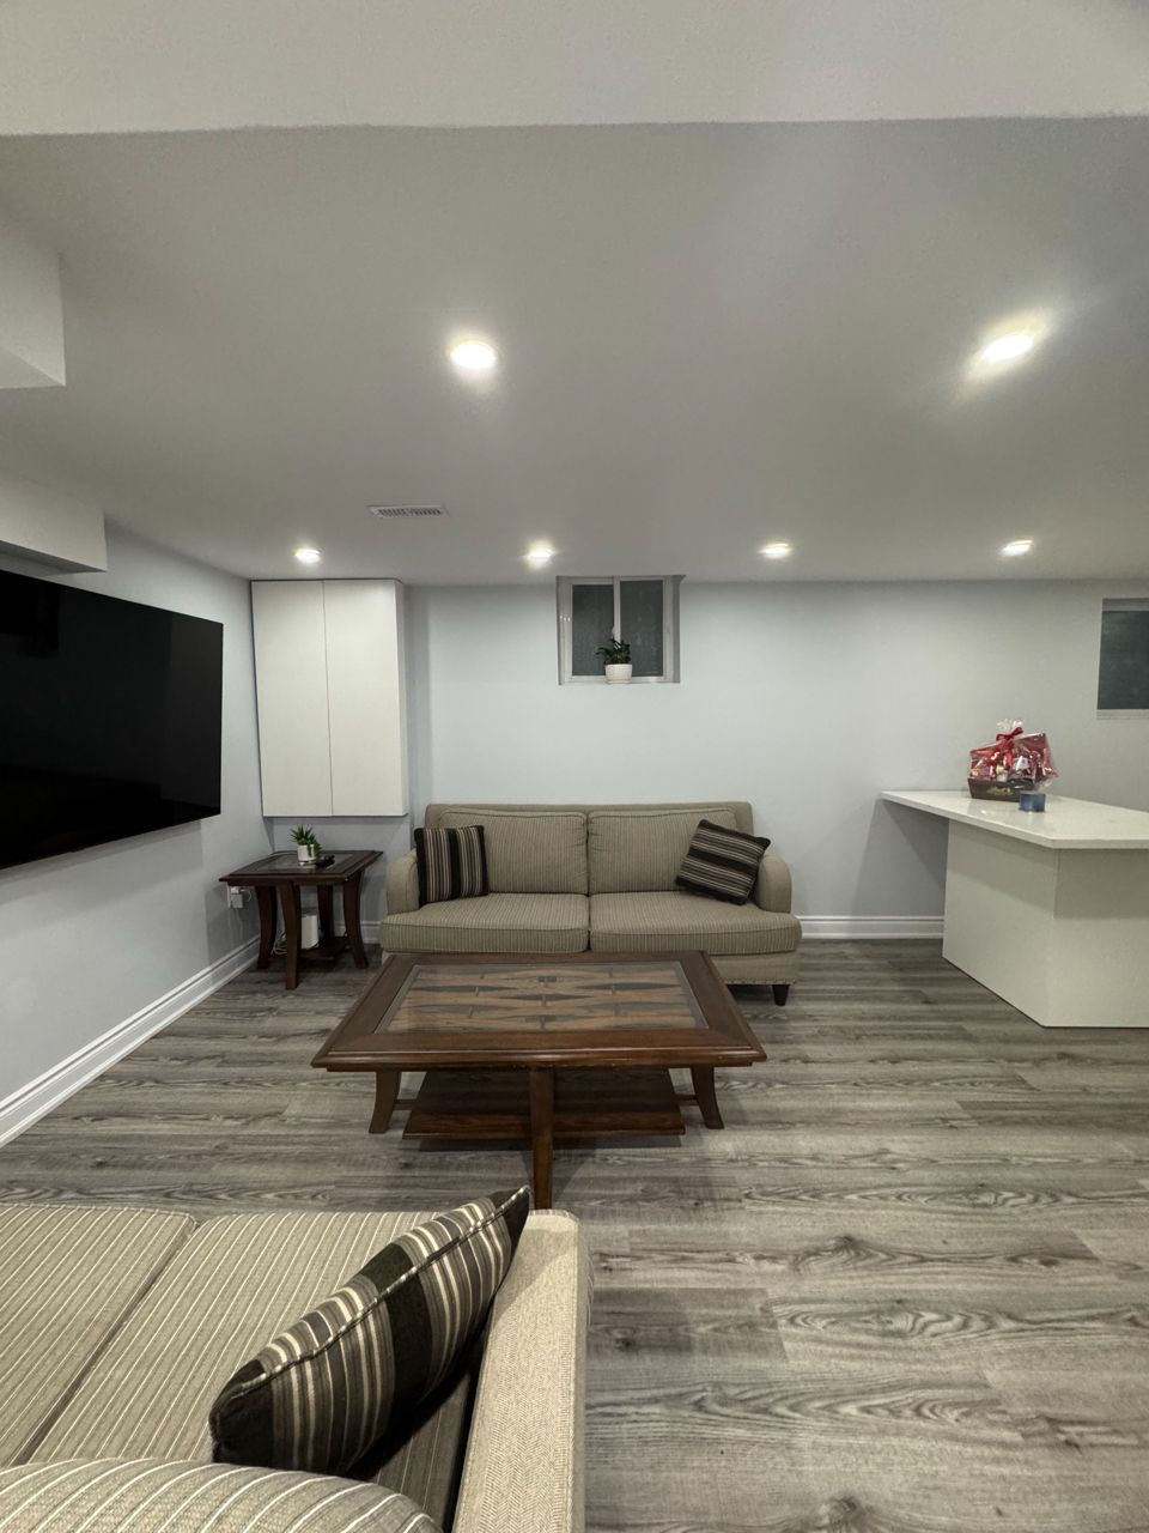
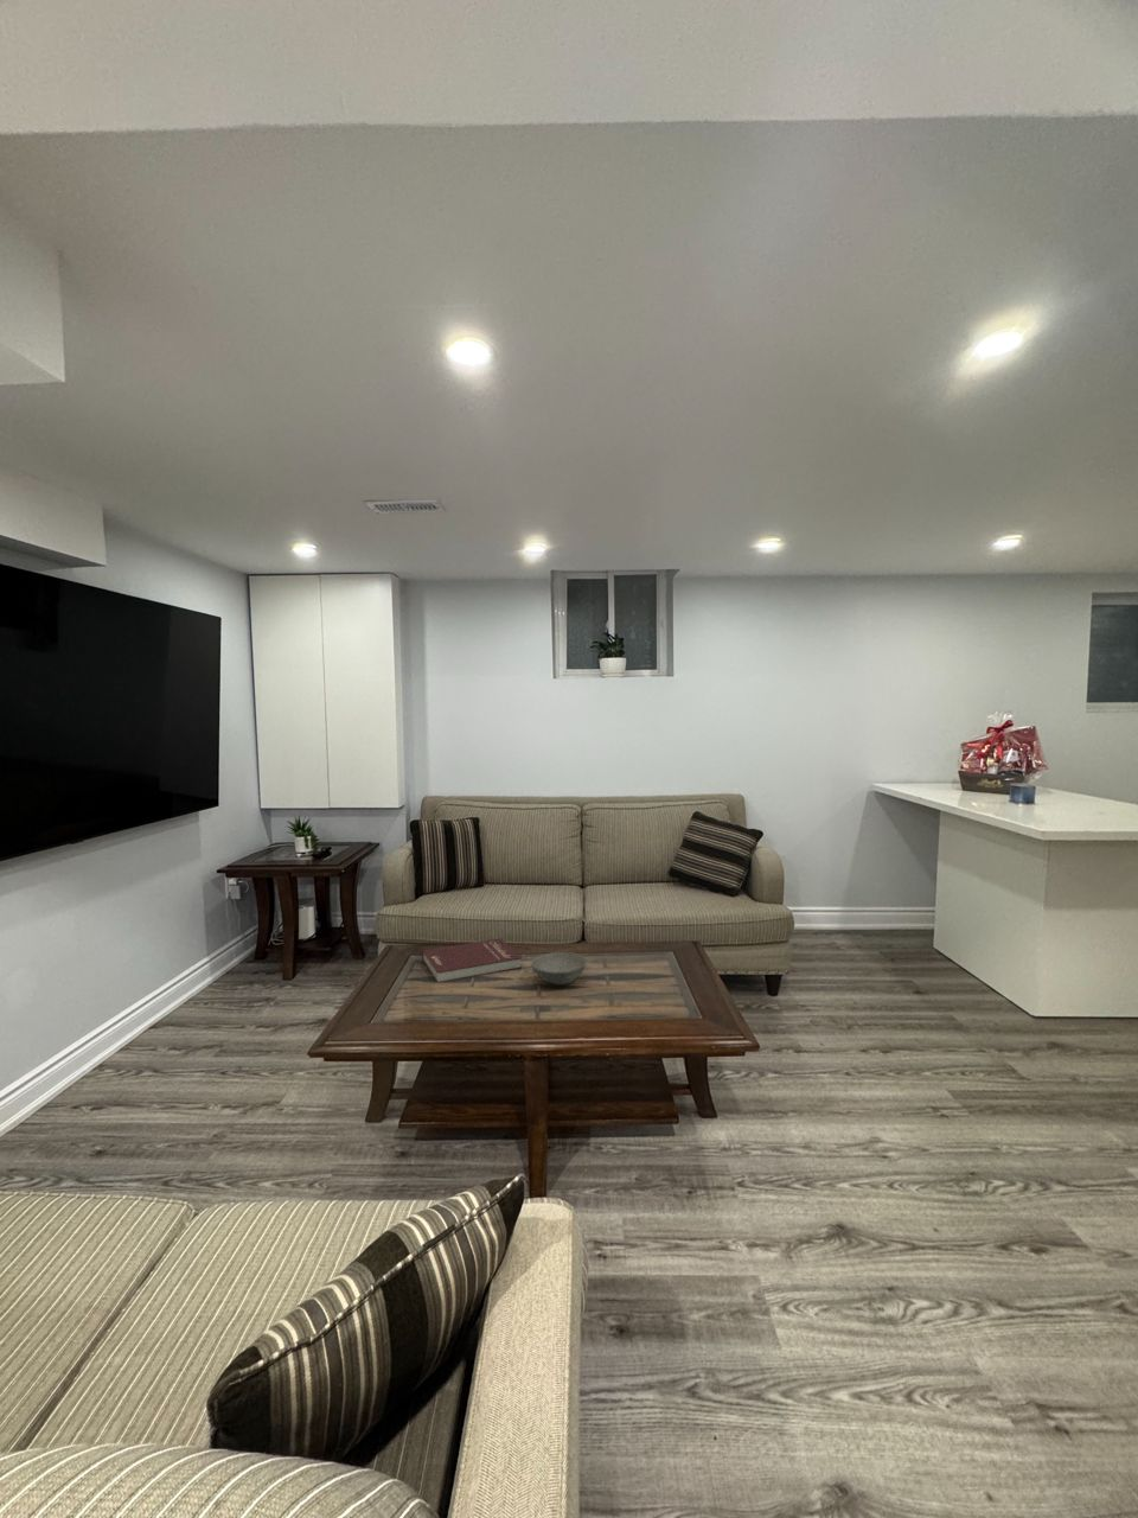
+ book (471, 959)
+ soup bowl (558, 971)
